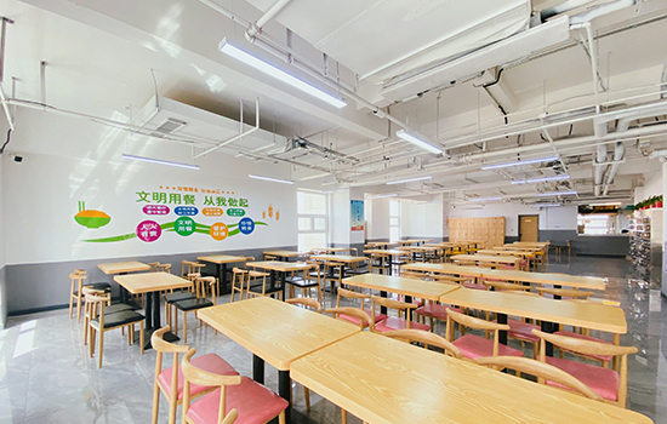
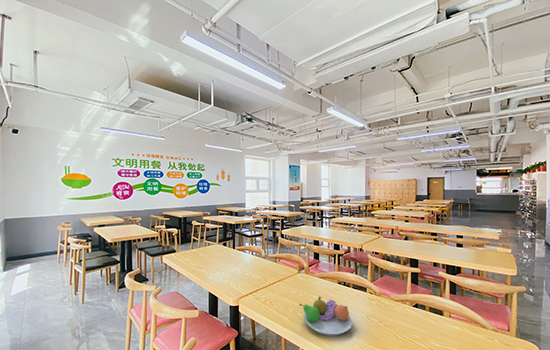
+ fruit bowl (325, 312)
